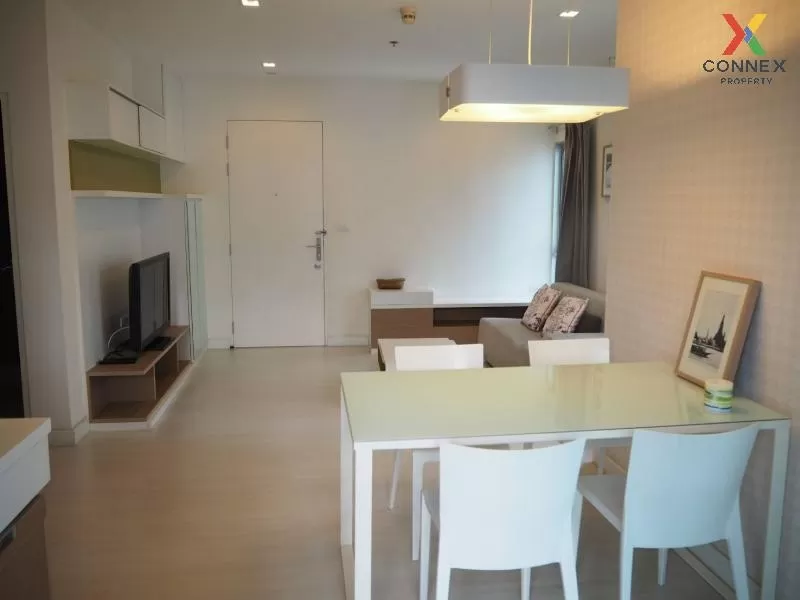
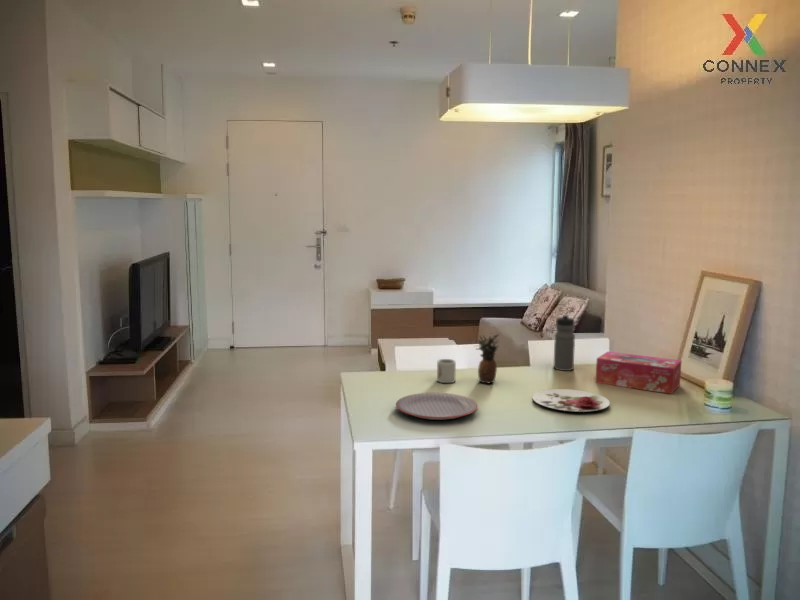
+ plate (570, 399)
+ water bottle (564, 341)
+ plate (436, 407)
+ tissue box (638, 371)
+ cup (445, 370)
+ fruit (486, 357)
